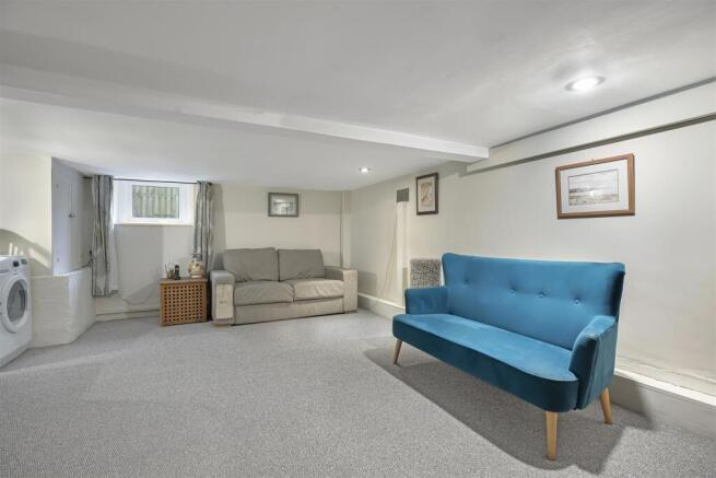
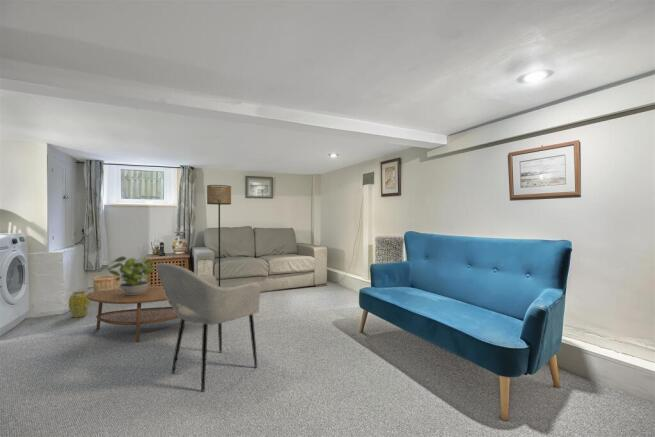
+ floor lamp (219, 244)
+ wooden bucket (107, 285)
+ coffee table (148, 311)
+ potted plant (132, 274)
+ armchair (206, 315)
+ vase (79, 303)
